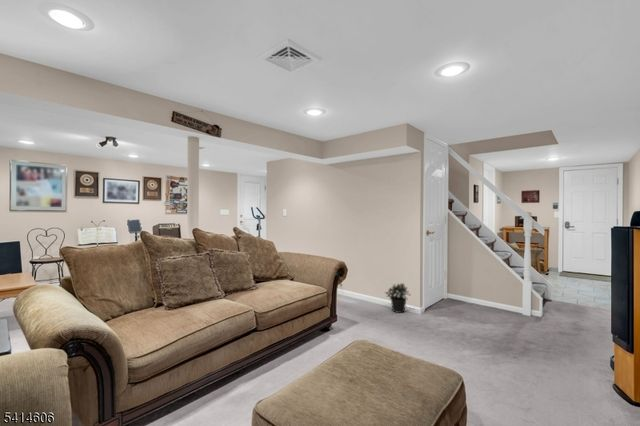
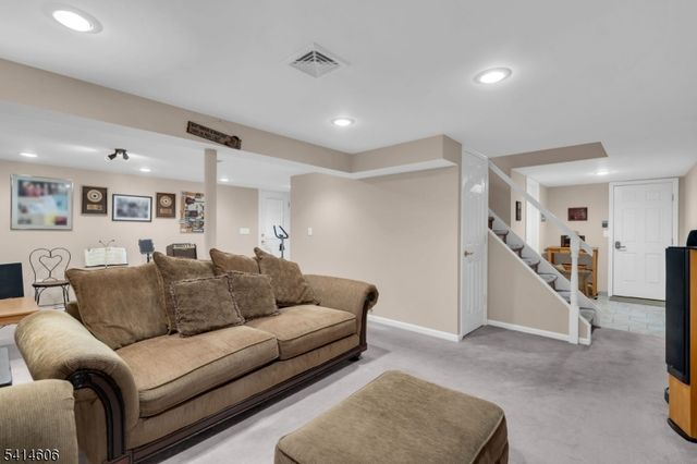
- potted plant (399, 296)
